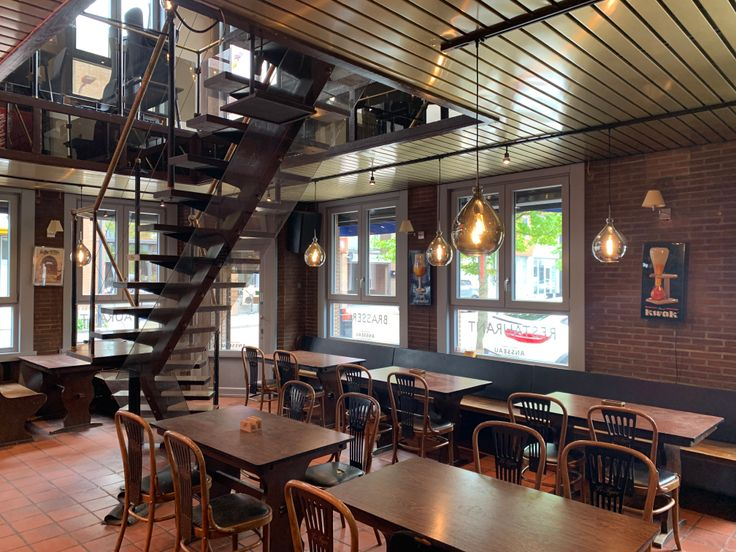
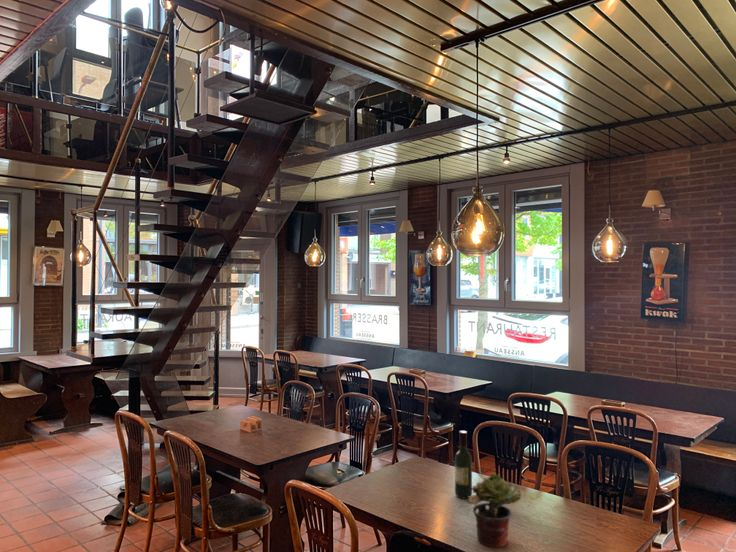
+ wine bottle (463, 463)
+ potted plant (495, 506)
